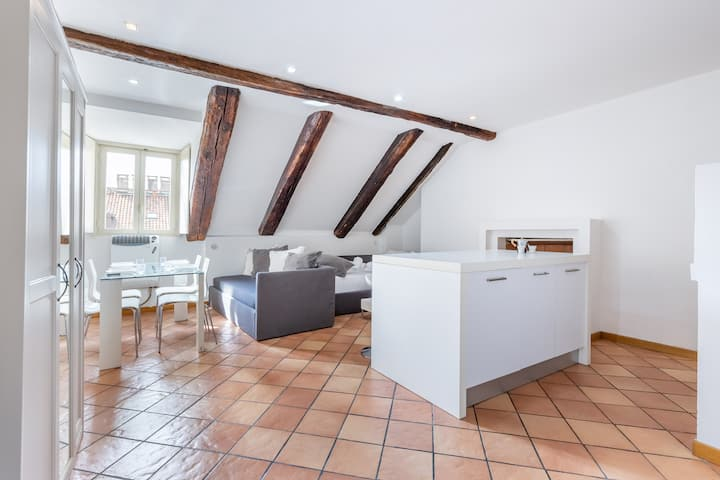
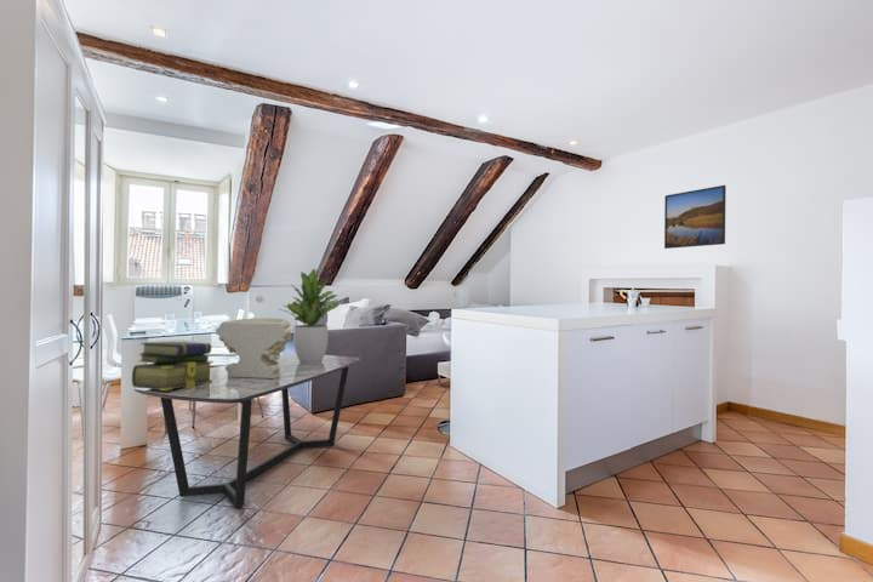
+ stack of books (175, 361)
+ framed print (692, 218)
+ coffee table (284, 418)
+ potted plant (310, 314)
+ decorative bowl (261, 347)
